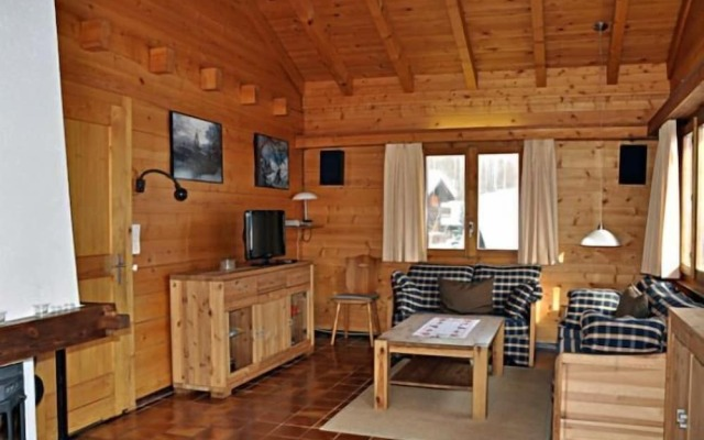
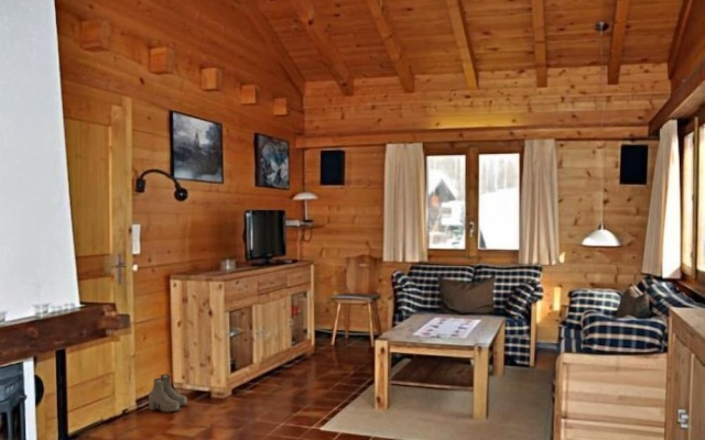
+ boots (167, 392)
